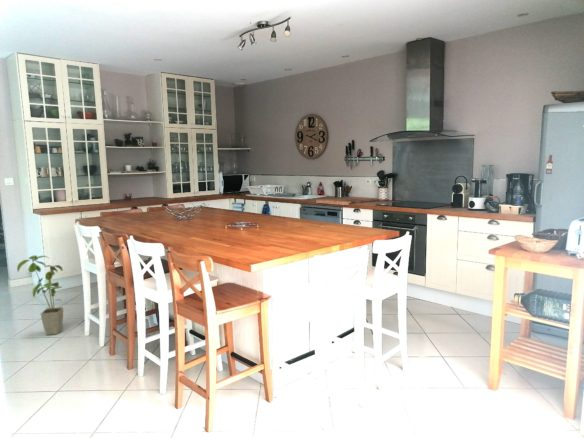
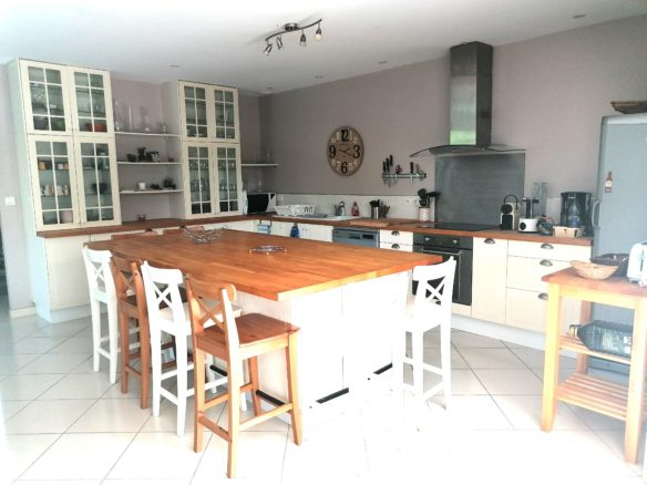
- house plant (44, 295)
